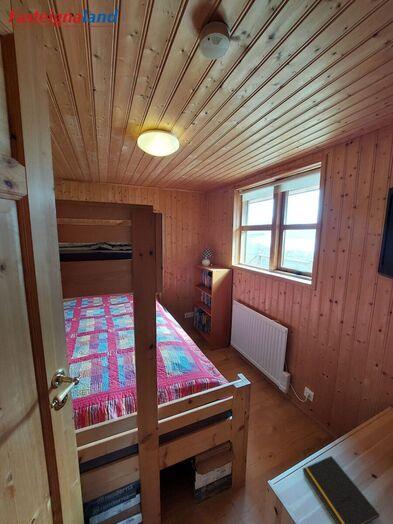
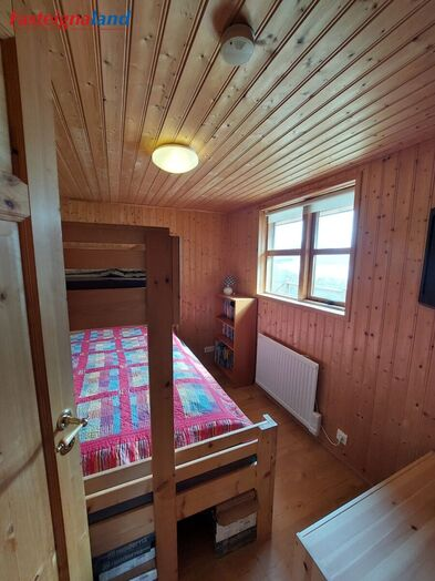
- notepad (337, 490)
